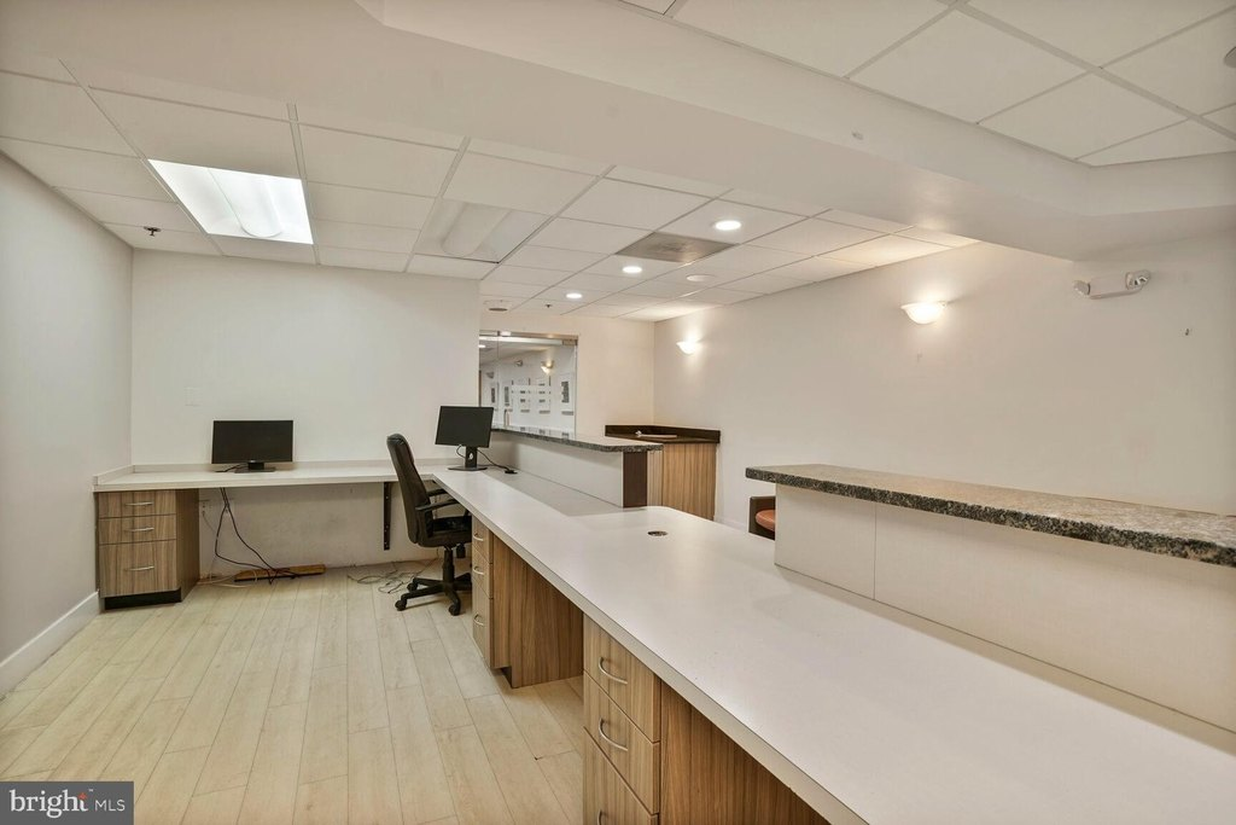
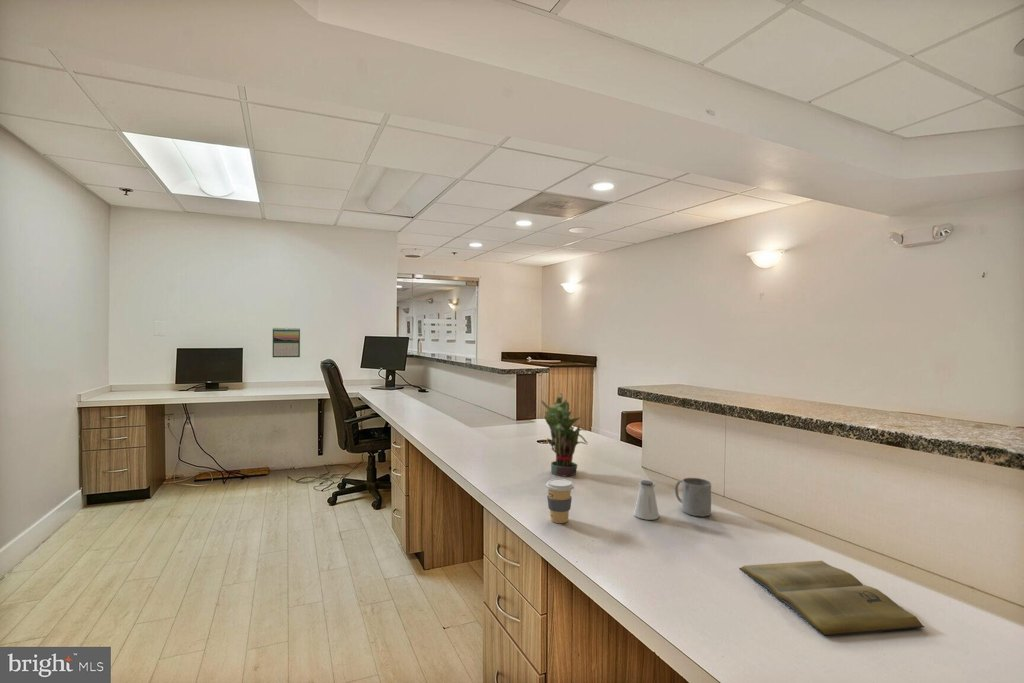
+ saltshaker (646, 498)
+ book (821, 589)
+ potted plant (564, 433)
+ mug (691, 494)
+ coffee cup (559, 501)
+ calendar (286, 342)
